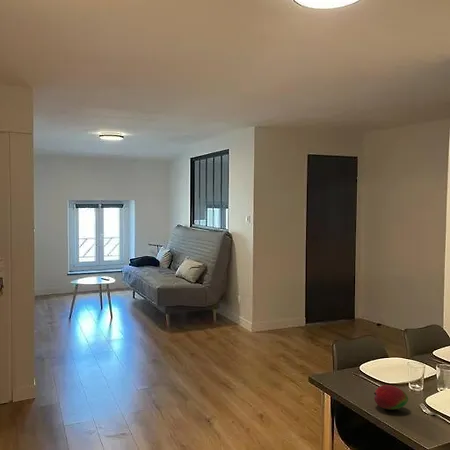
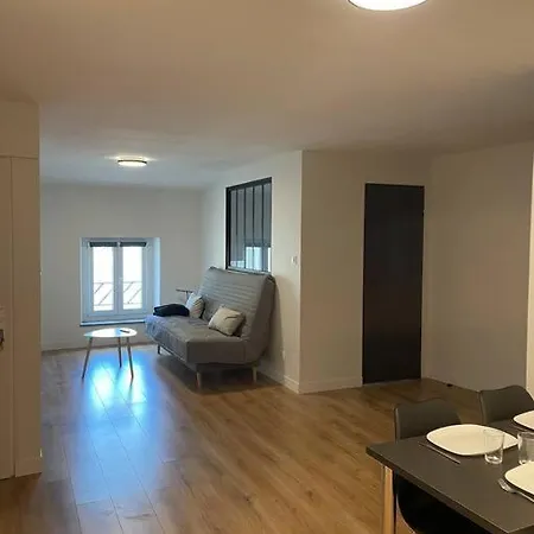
- fruit (390, 397)
